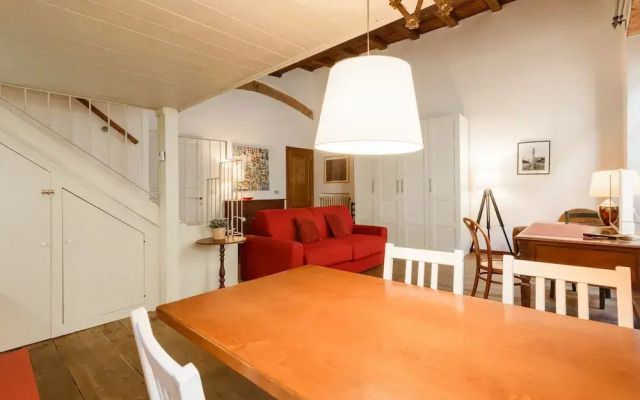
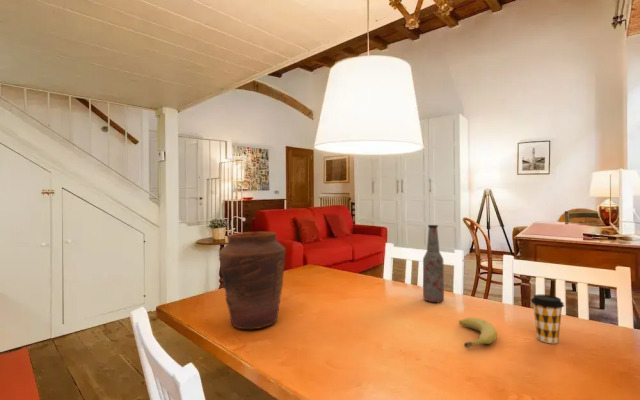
+ coffee cup (547, 318)
+ bottle (433, 262)
+ vase (253, 277)
+ fruit (477, 329)
